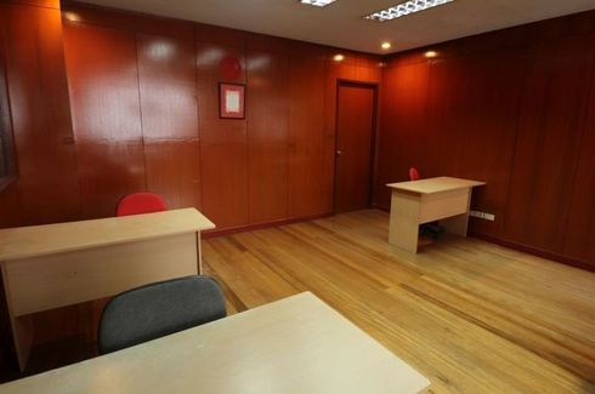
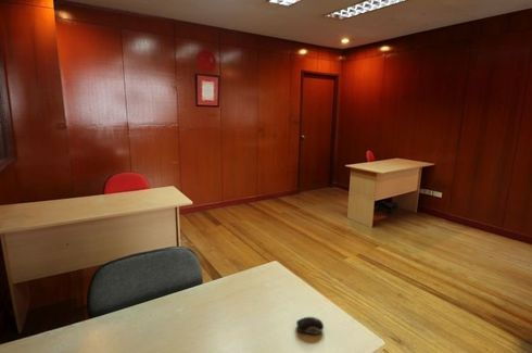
+ computer mouse (309, 324)
